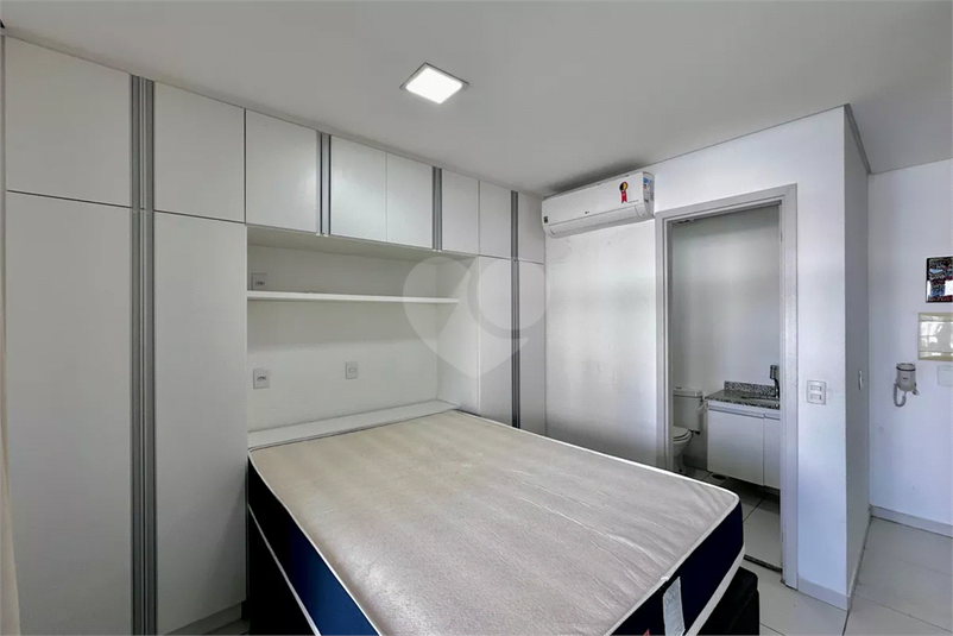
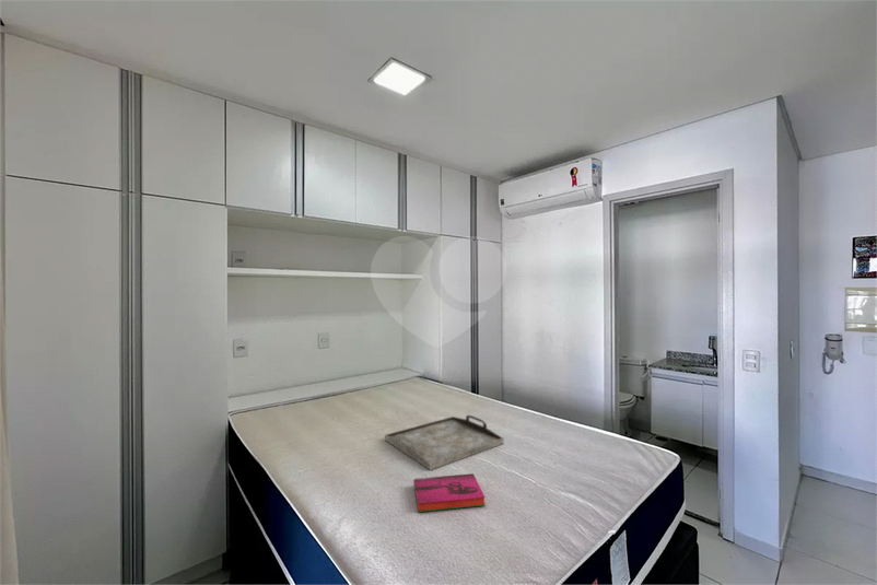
+ serving tray (443, 434)
+ hardback book (447, 491)
